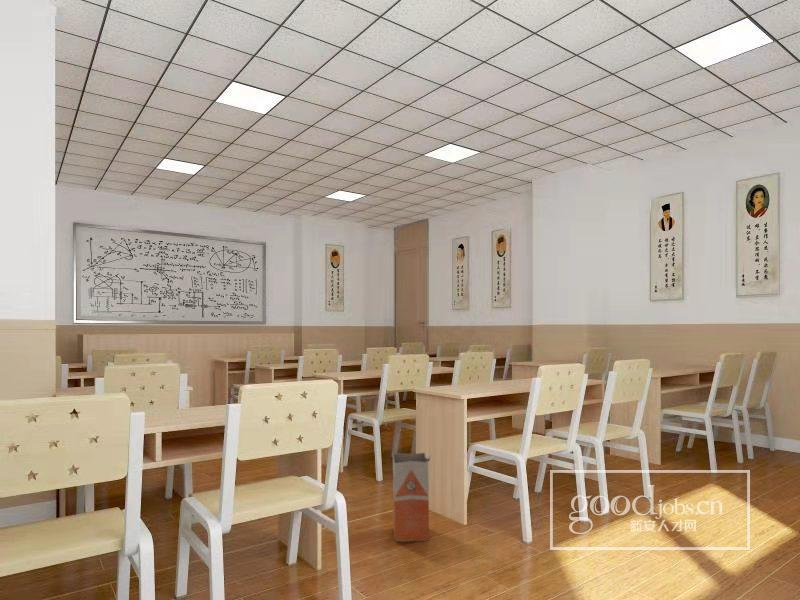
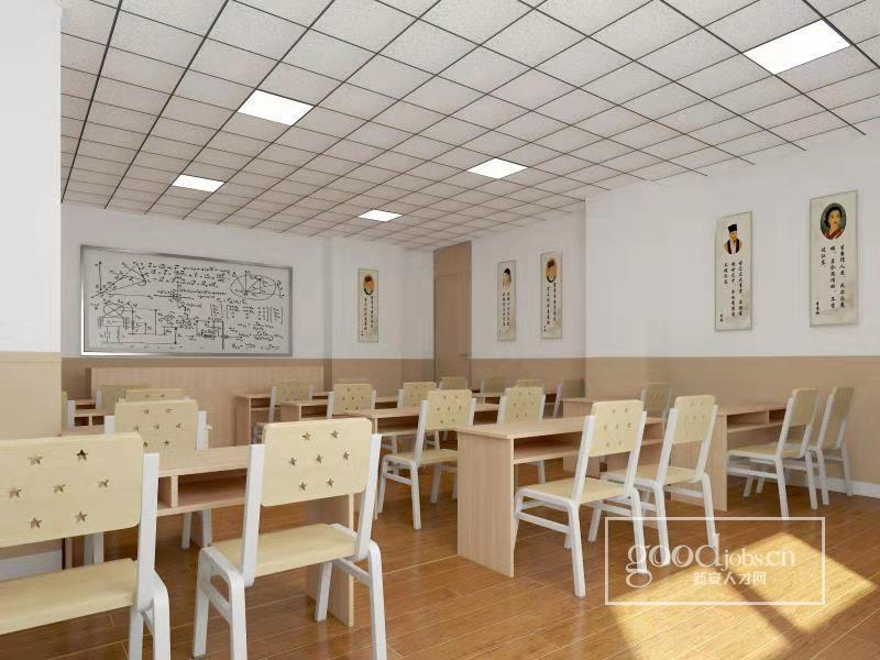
- waste bin (413, 493)
